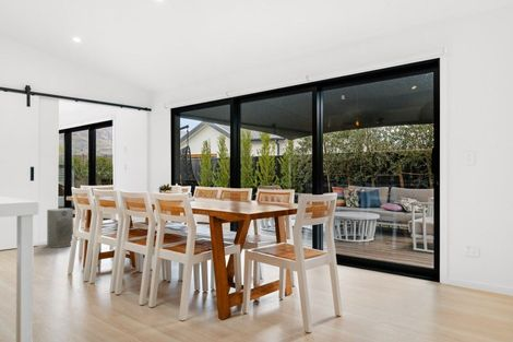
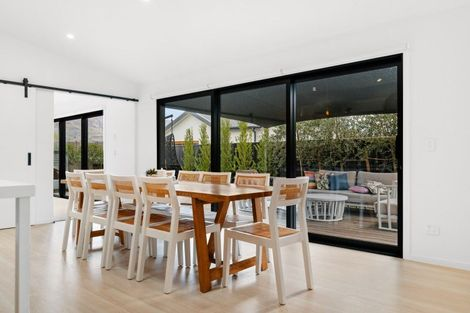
- fan (59, 227)
